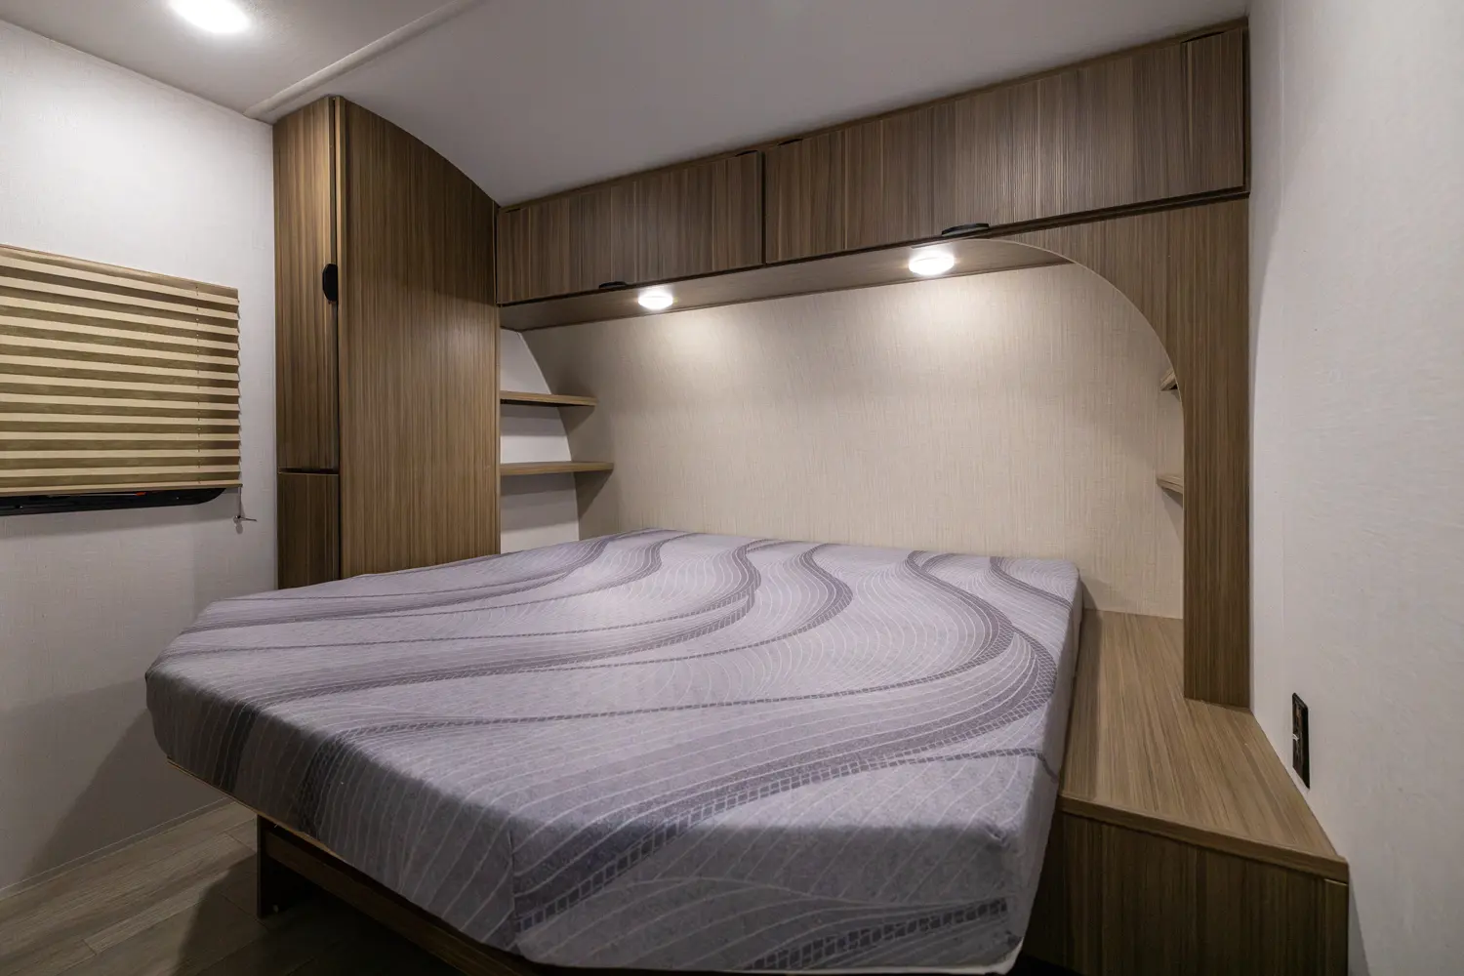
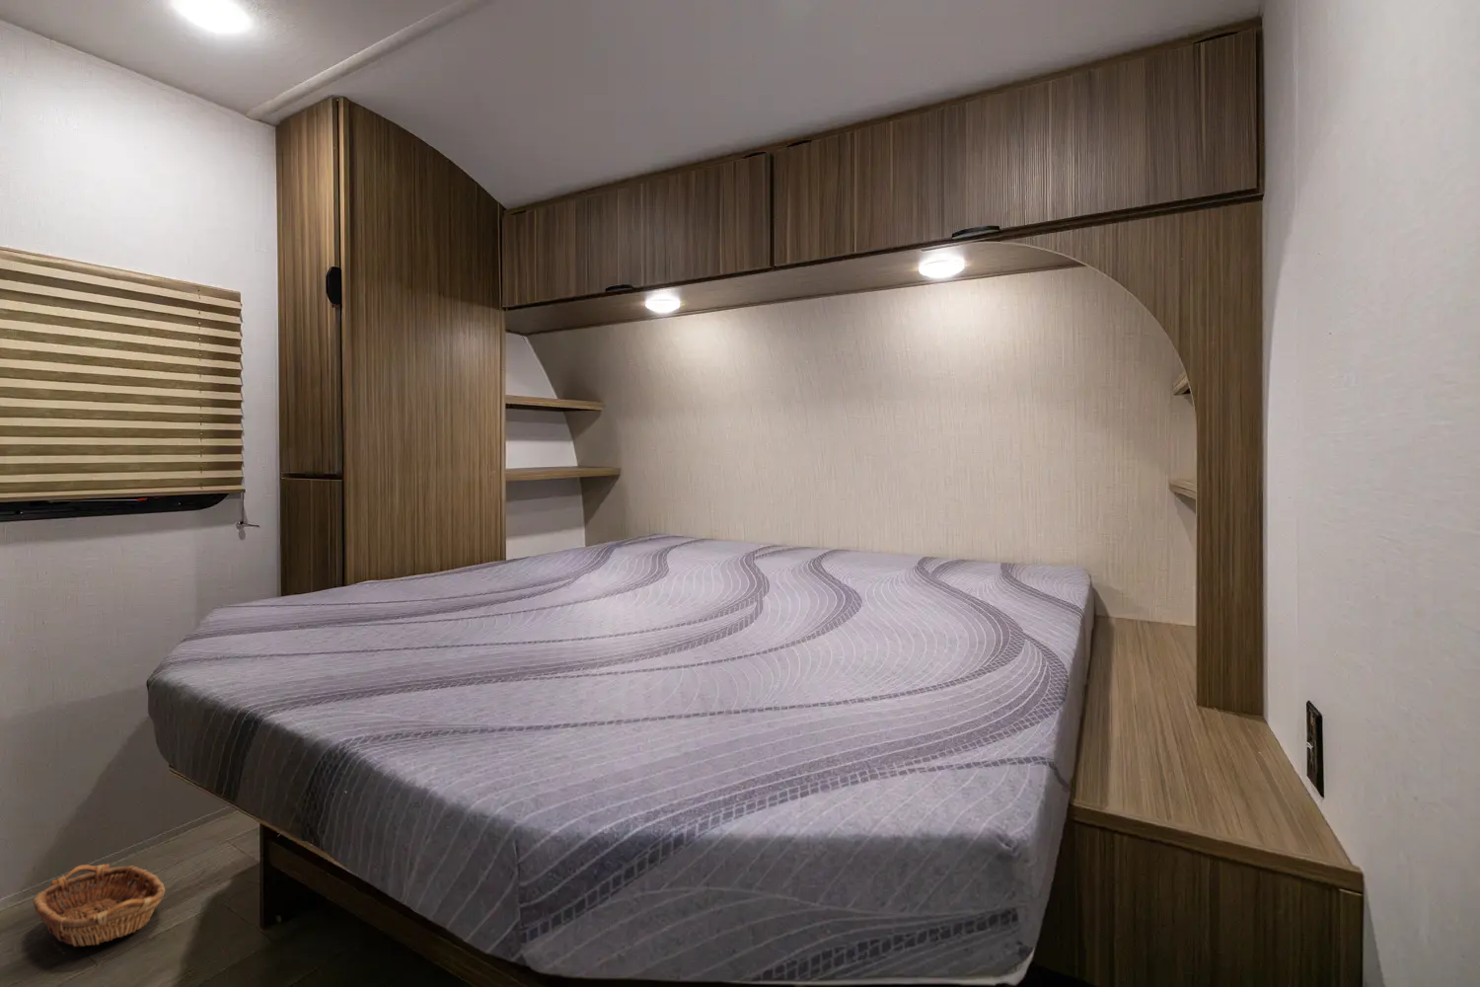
+ basket (100, 894)
